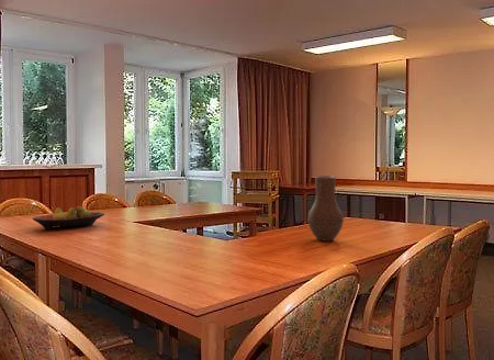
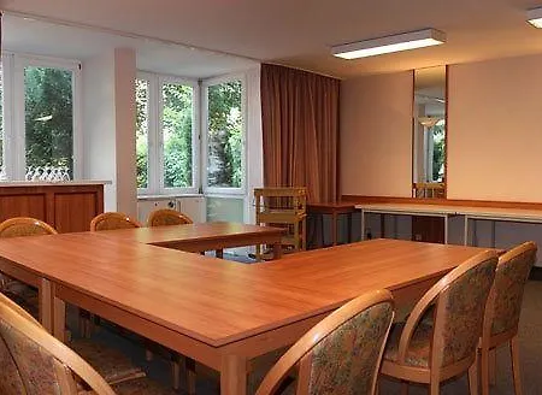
- vase (325, 207)
- fruit bowl (69, 216)
